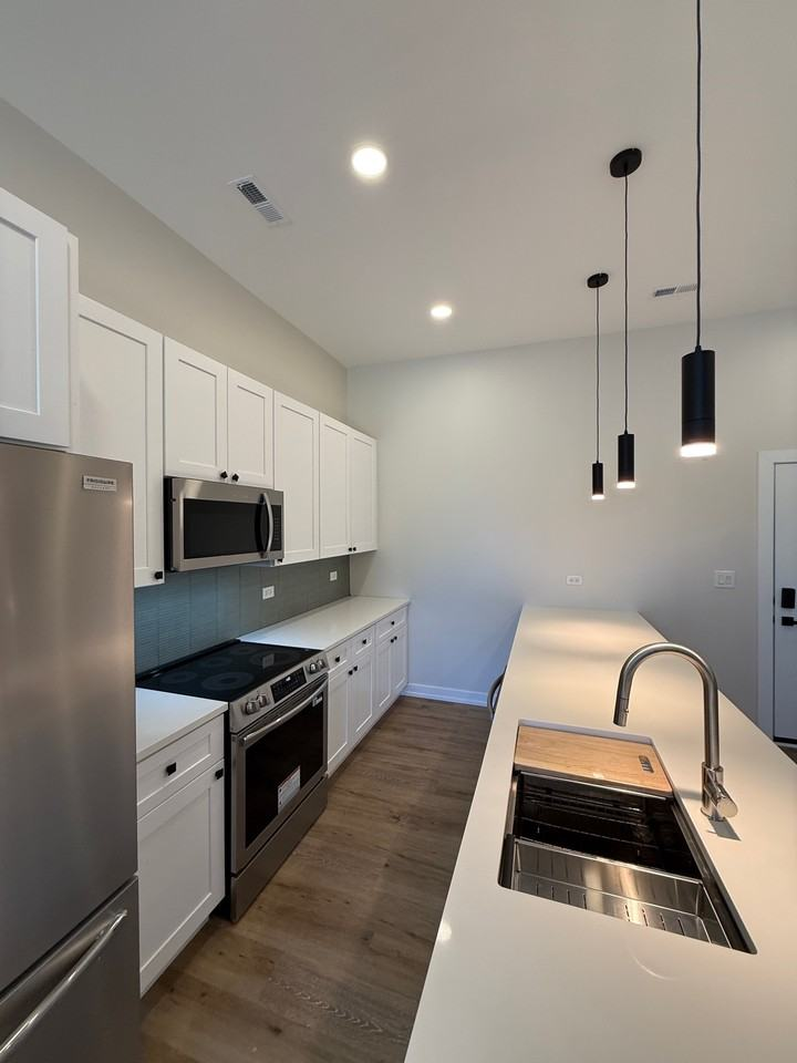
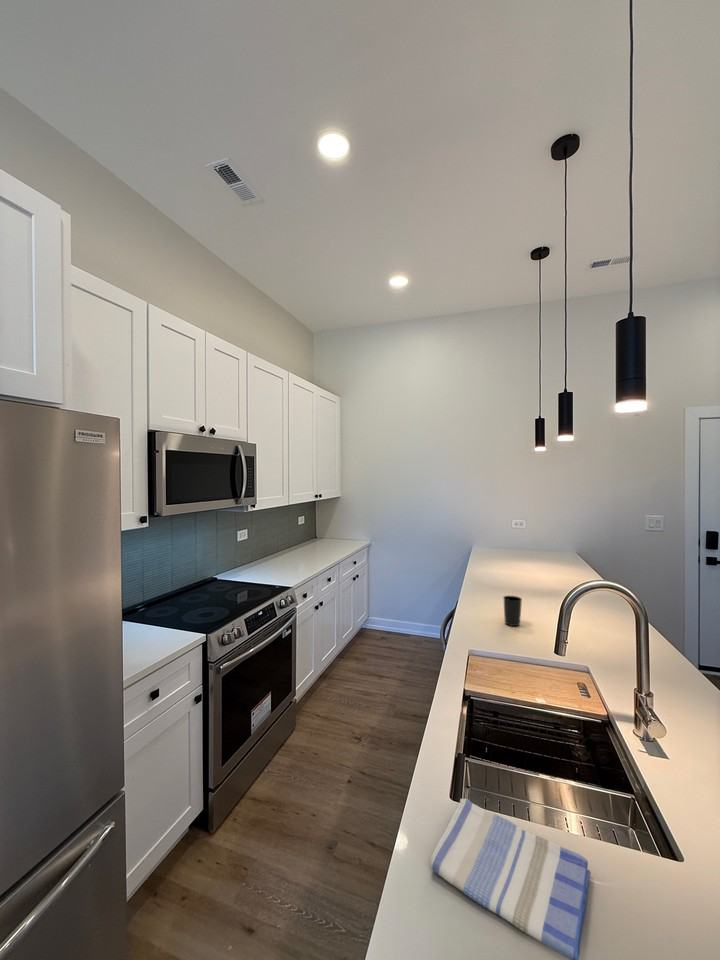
+ cup (512, 611)
+ dish towel (508, 863)
